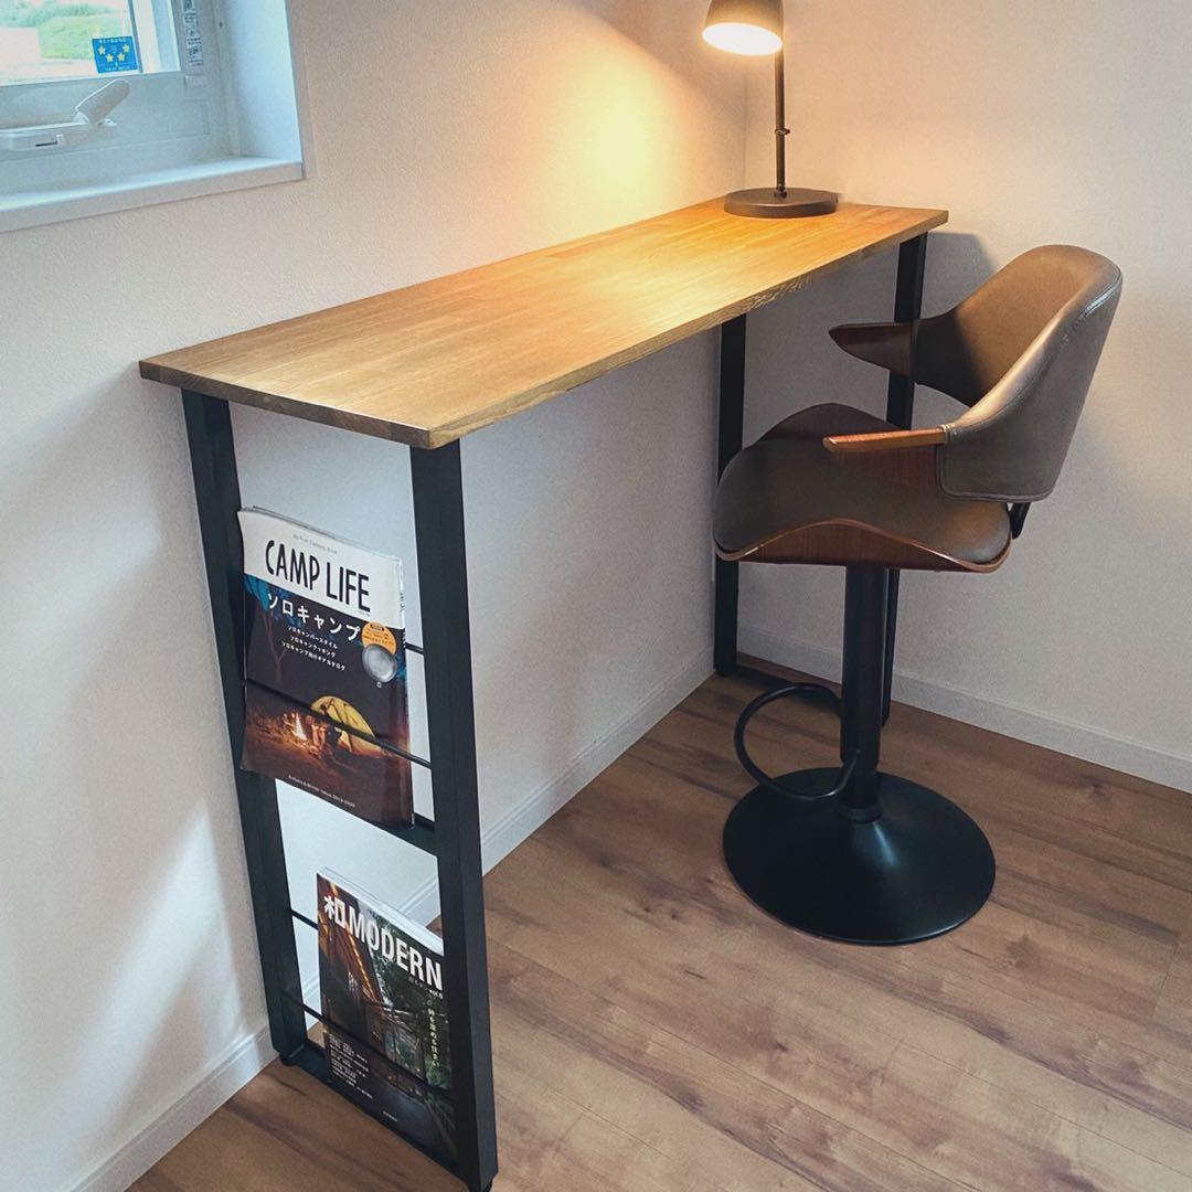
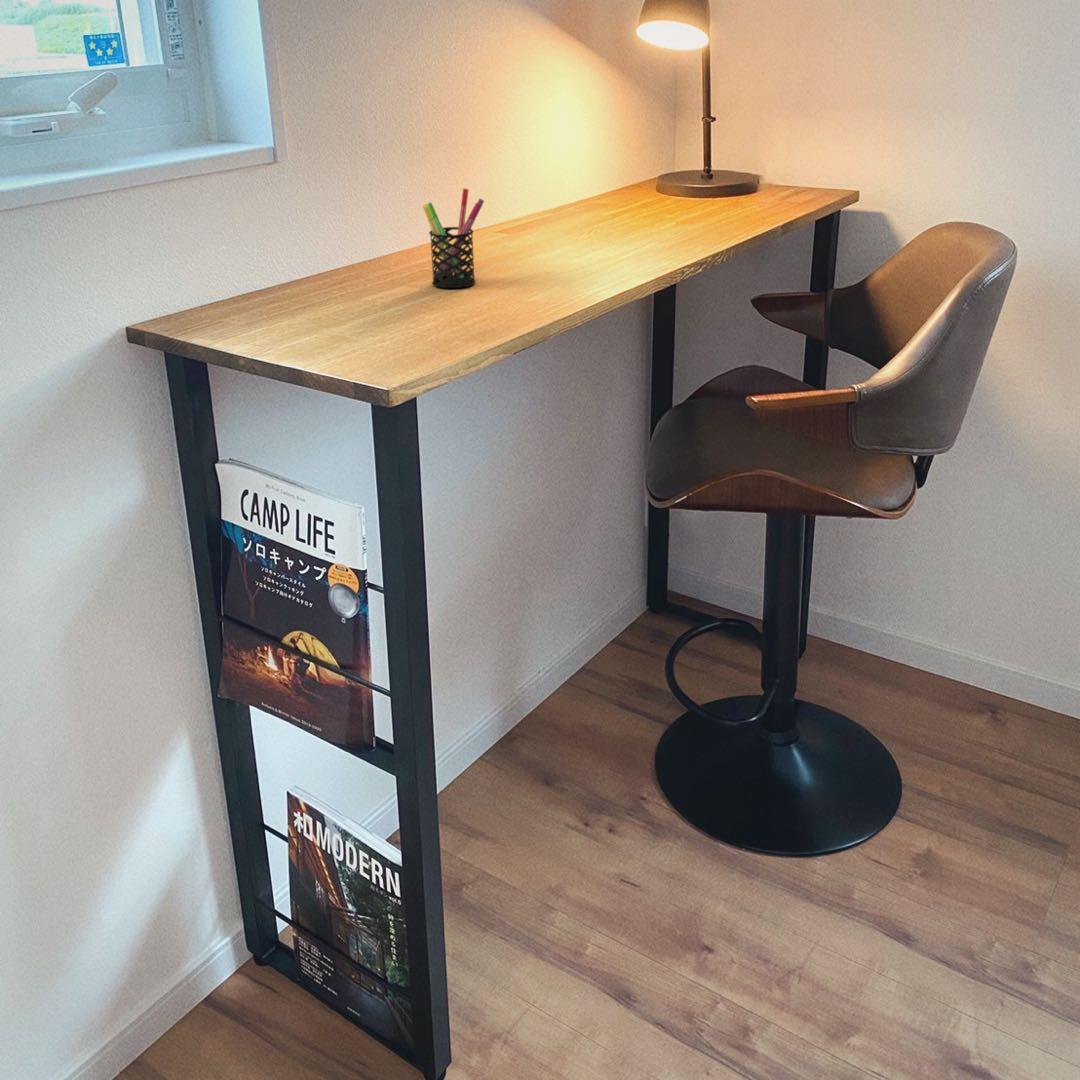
+ pen holder (450, 237)
